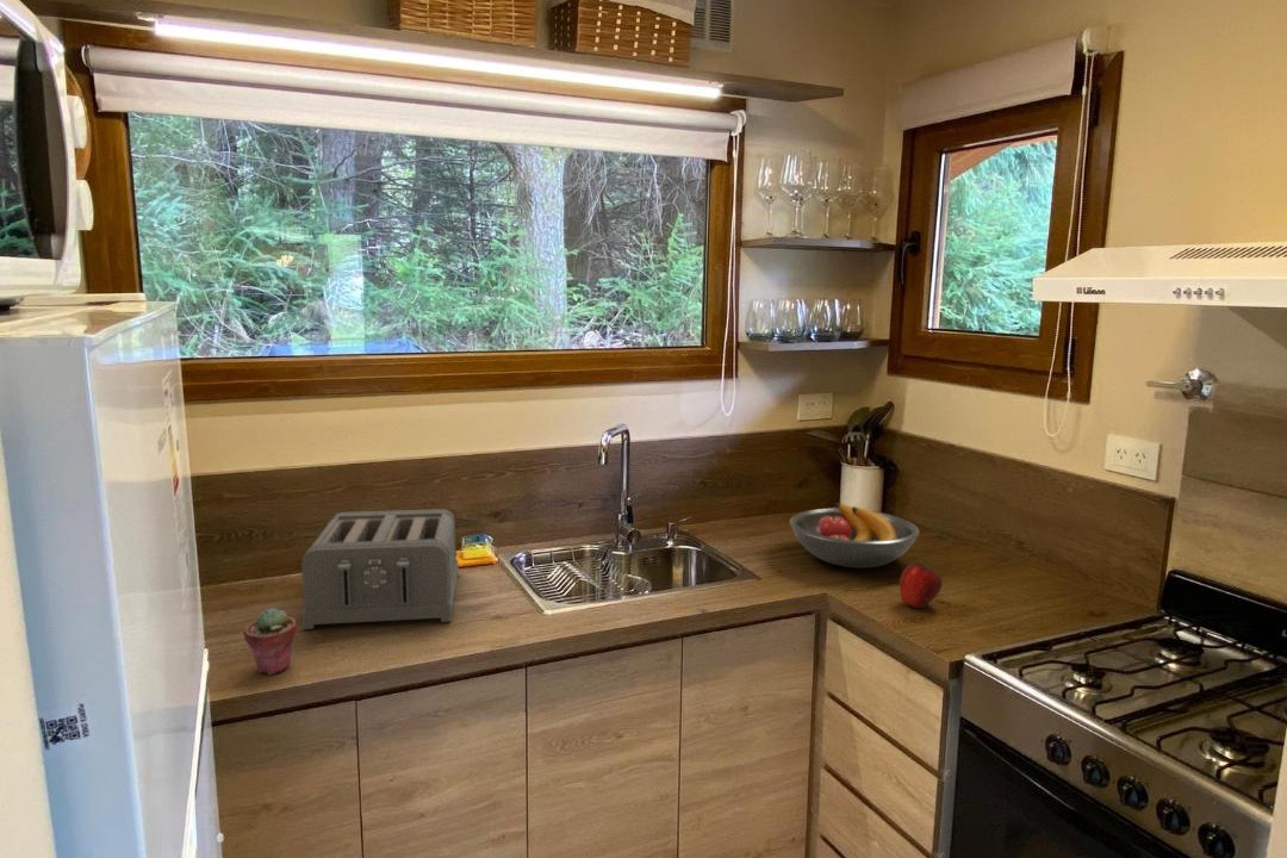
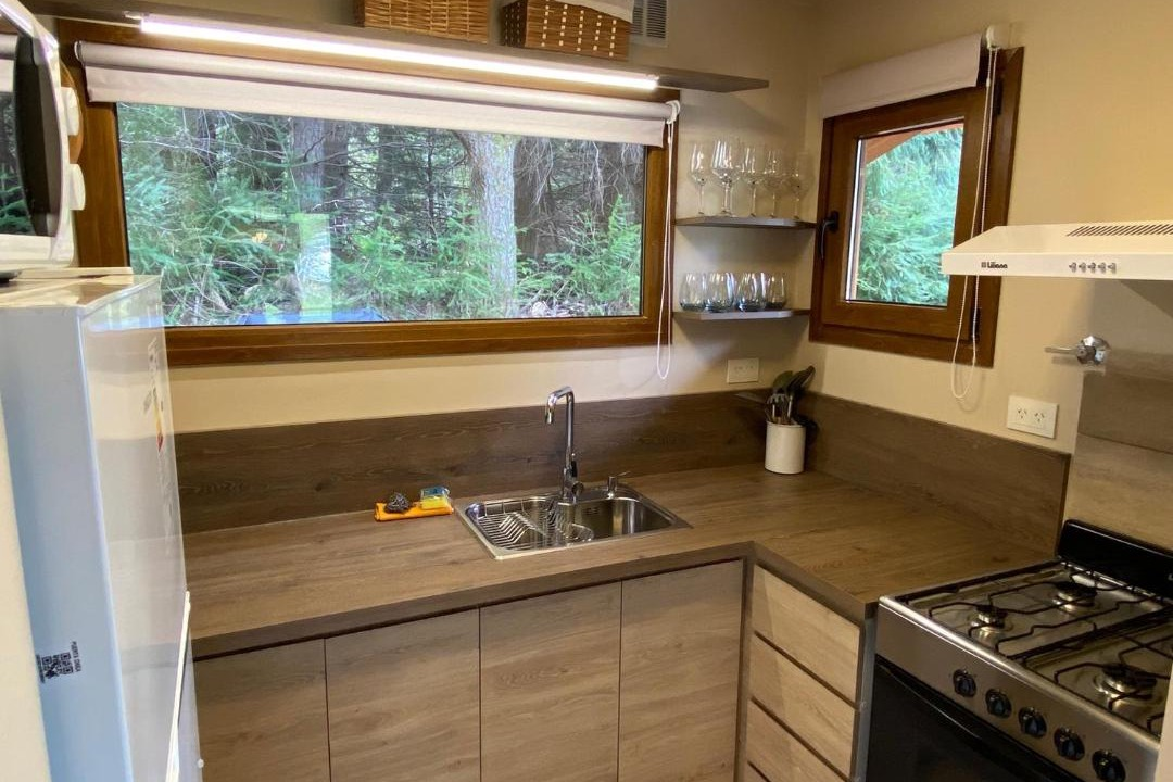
- toaster (385, 565)
- potted succulent (271, 638)
- fruit bowl (852, 536)
- apple (920, 584)
